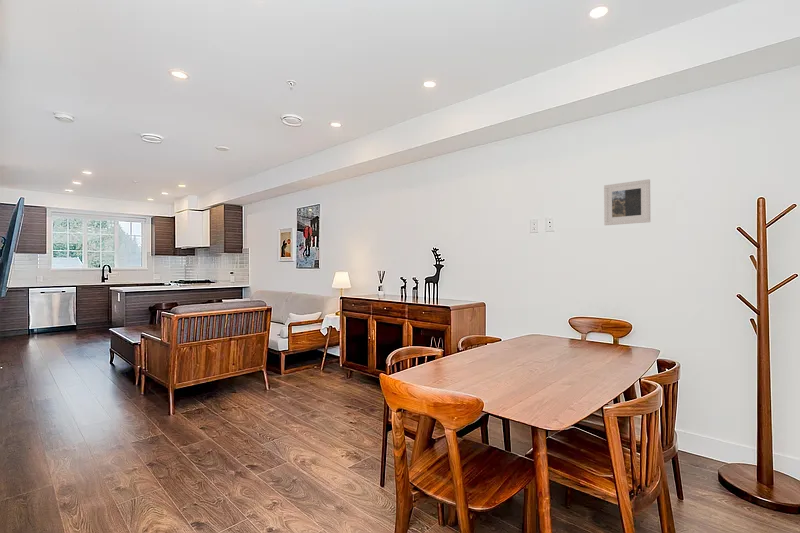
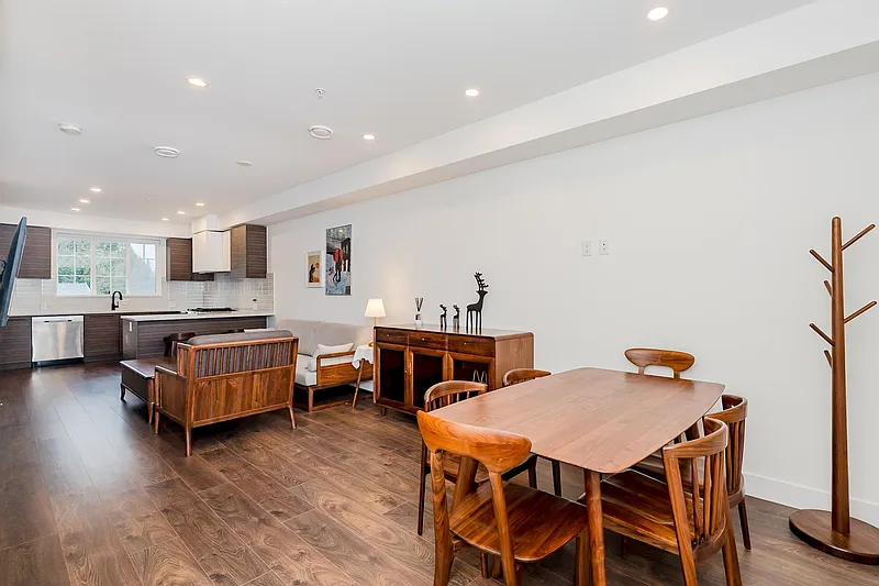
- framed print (626, 203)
